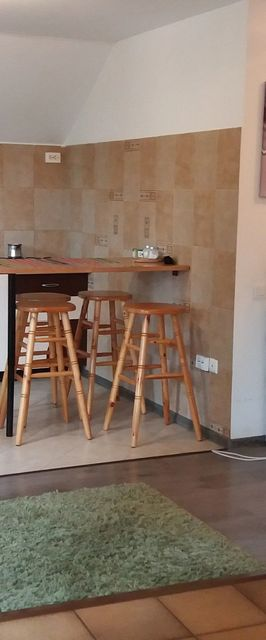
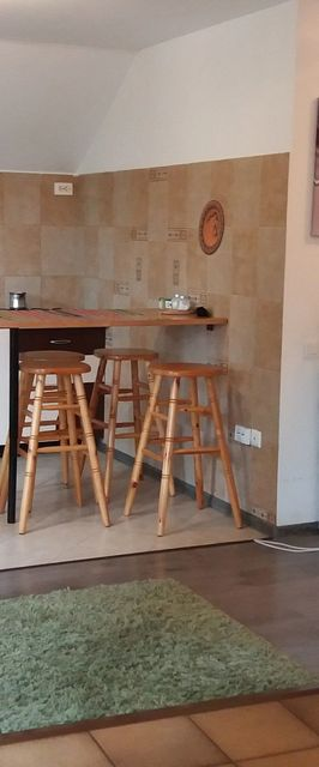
+ decorative plate (212, 228)
